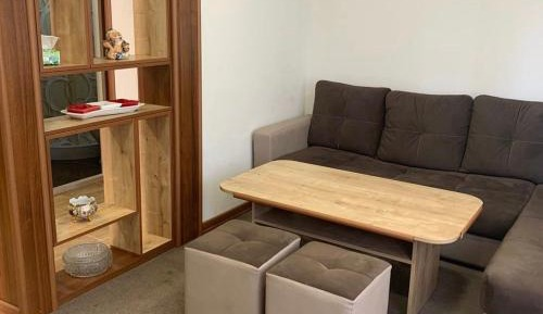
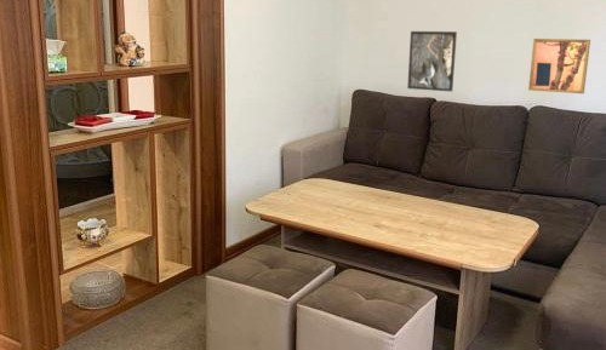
+ wall art (558, 65)
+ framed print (431, 61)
